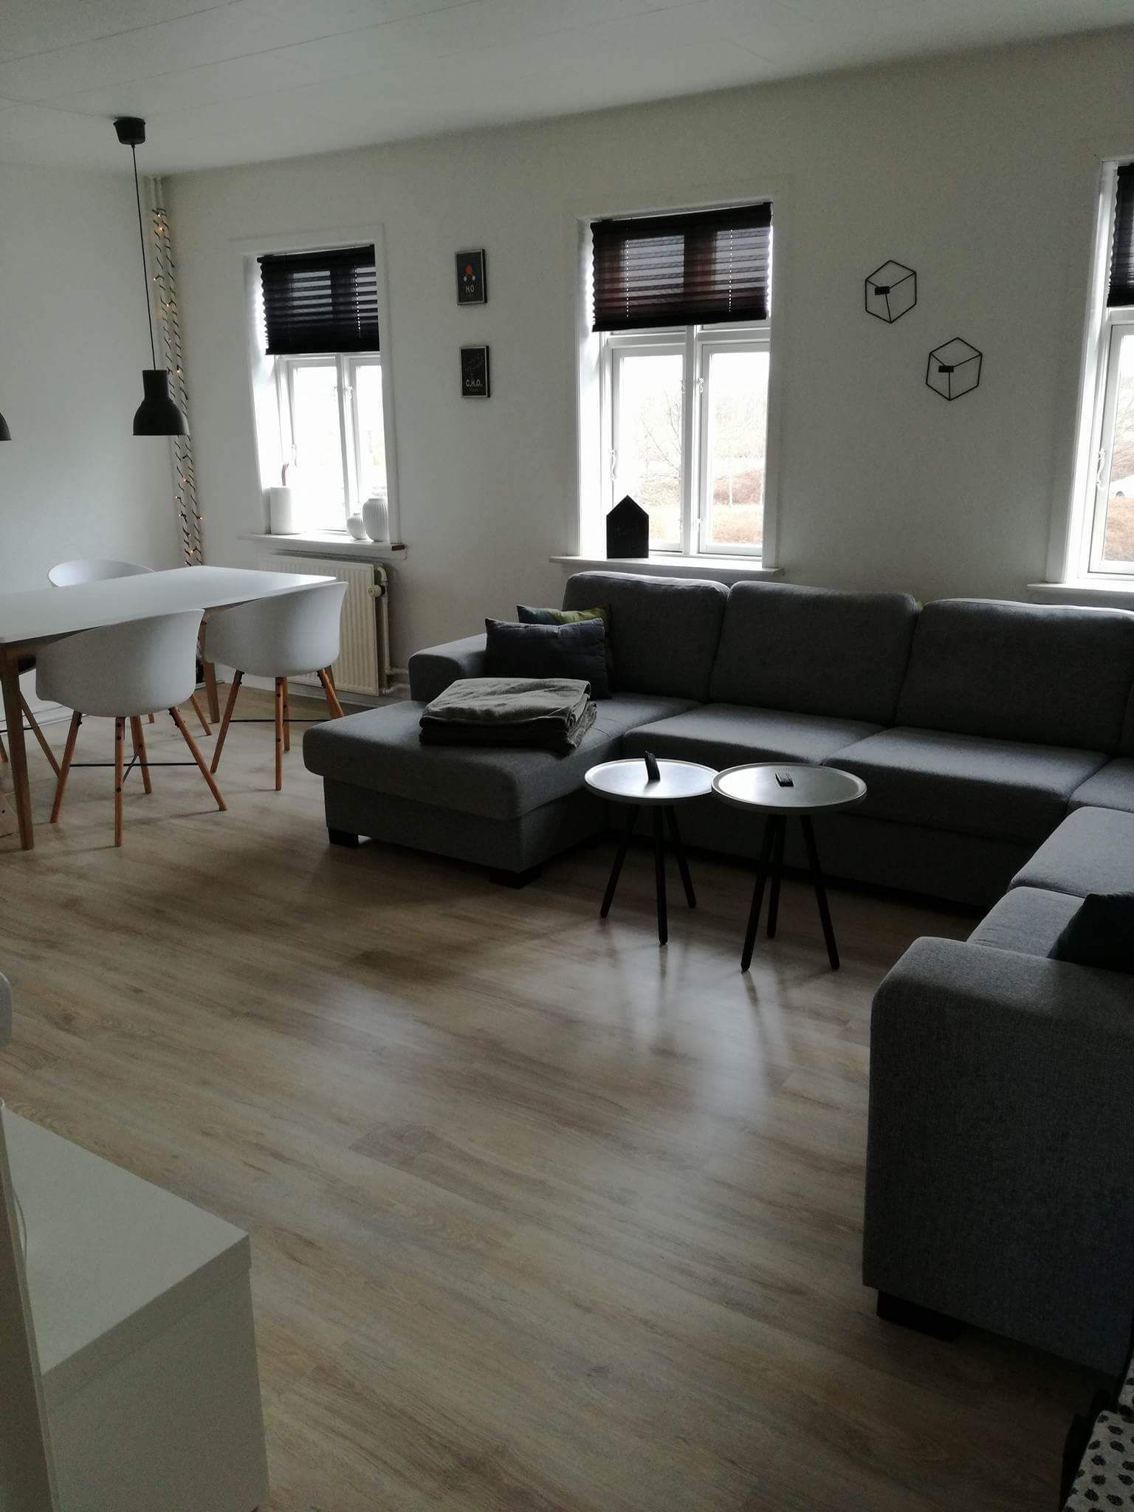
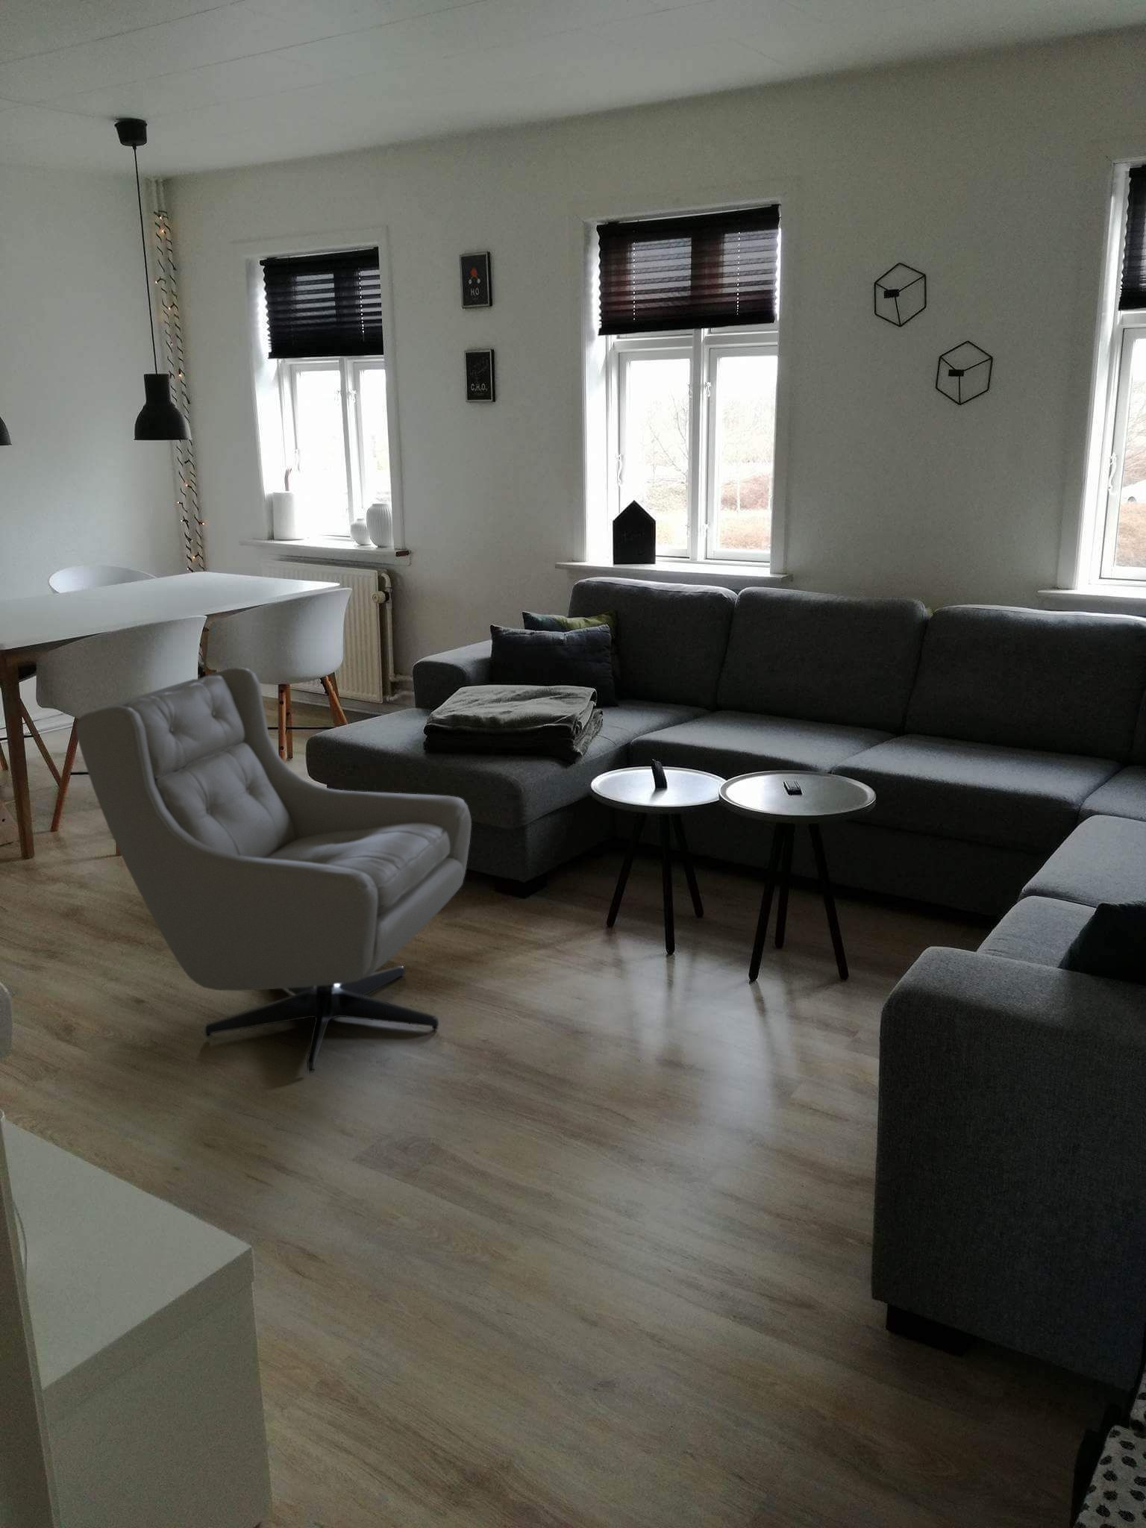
+ armchair (283, 855)
